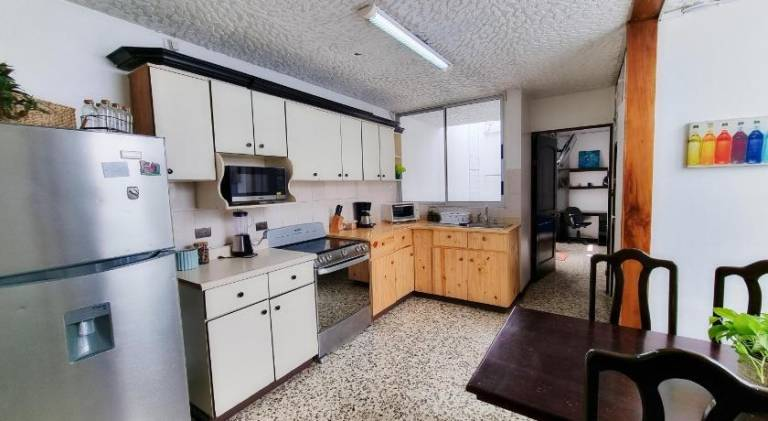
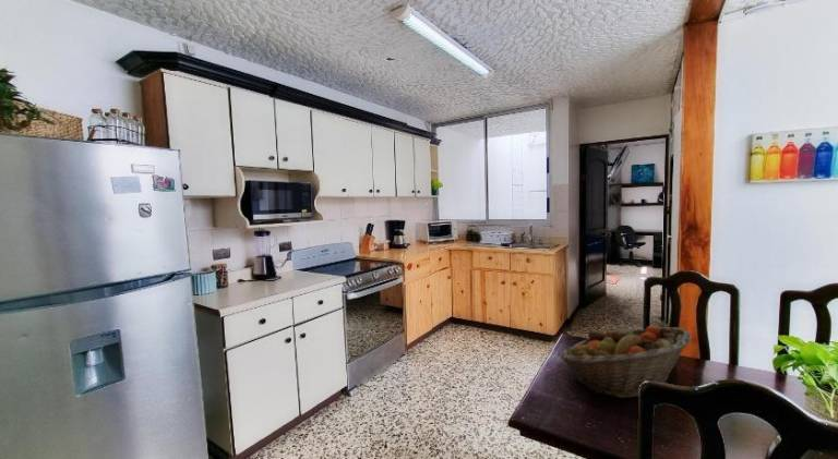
+ fruit basket (623, 353)
